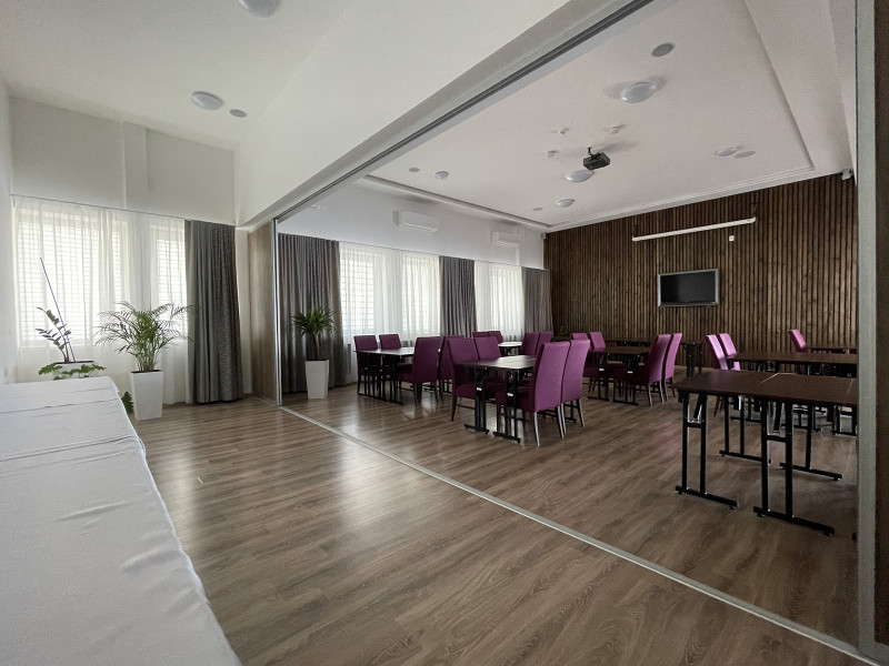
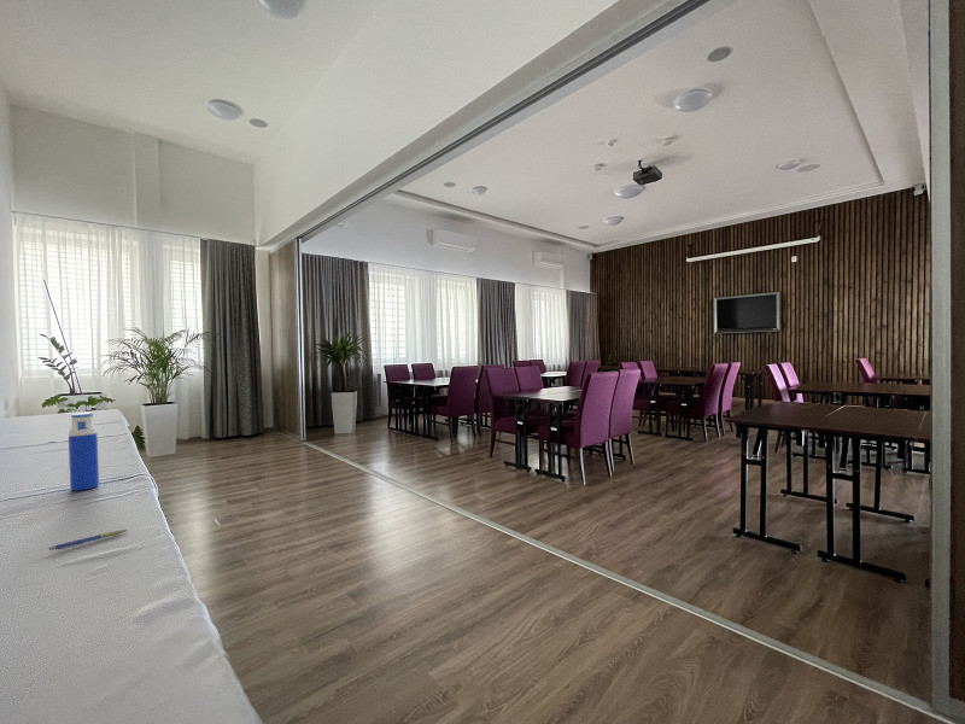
+ water bottle (83, 450)
+ pen (90, 538)
